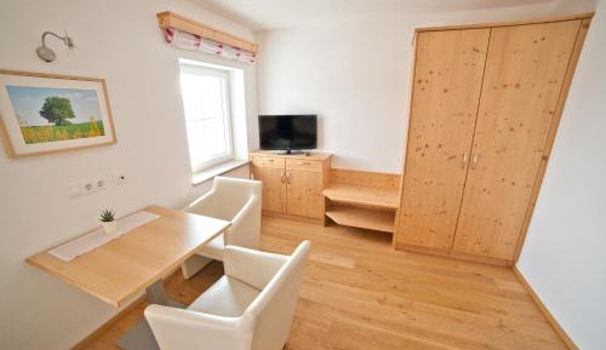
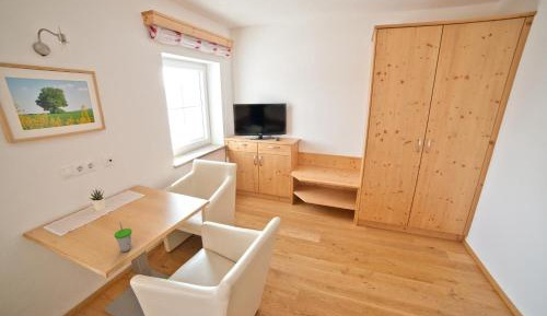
+ cup (124, 236)
